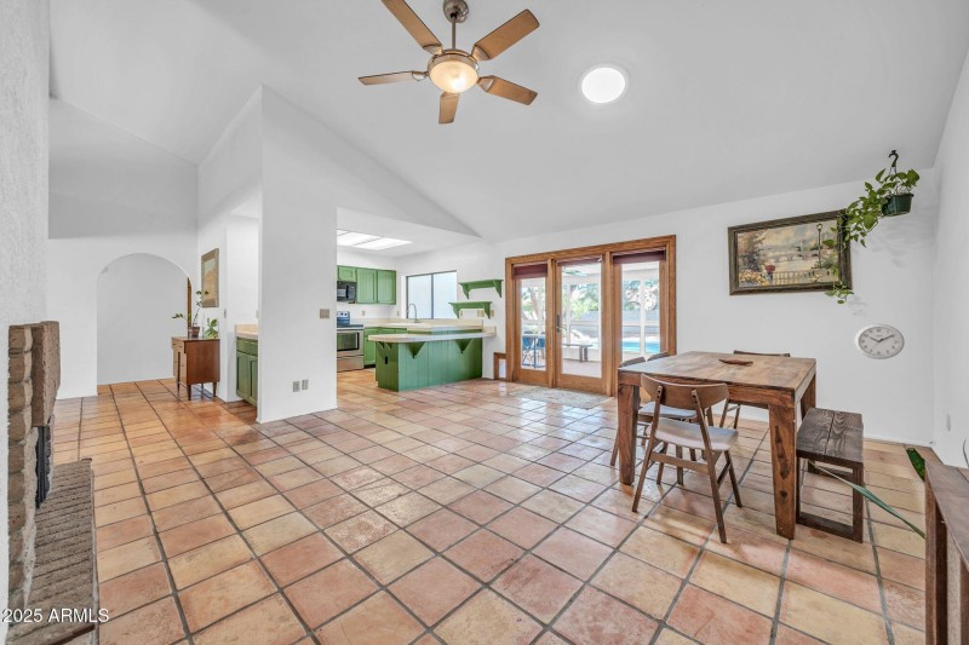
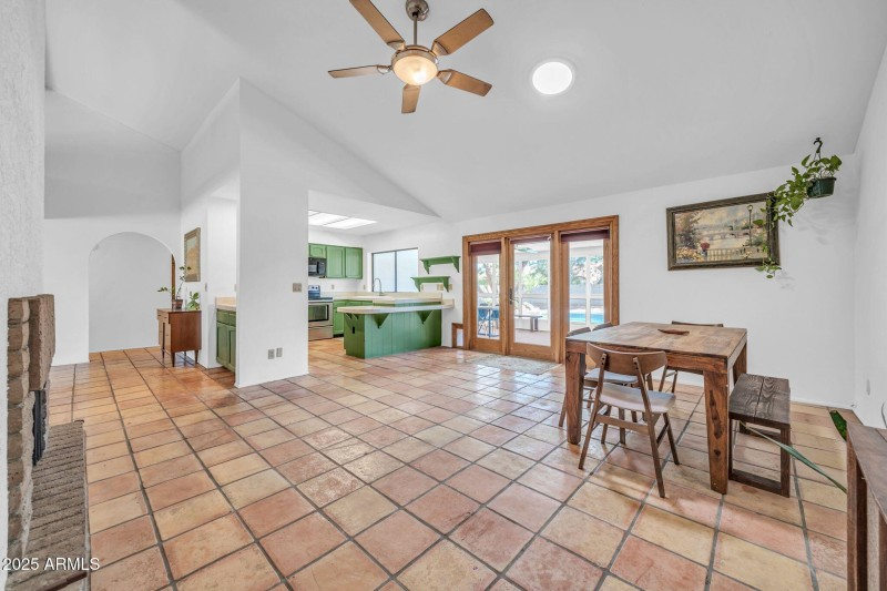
- wall clock (878, 341)
